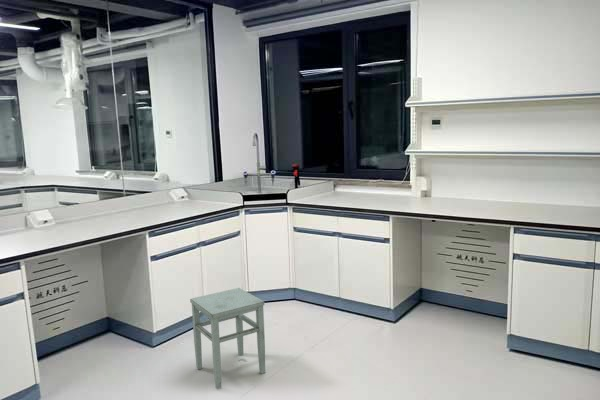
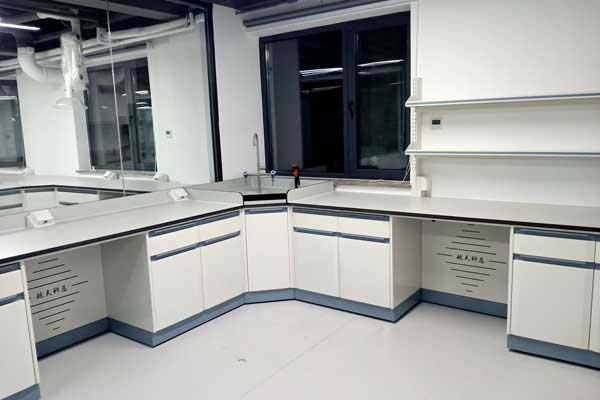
- stool (228, 335)
